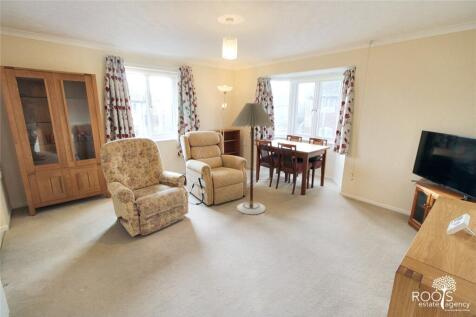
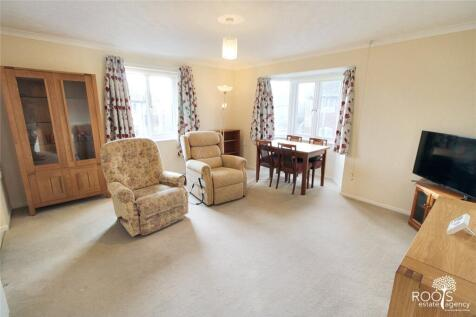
- floor lamp (252, 158)
